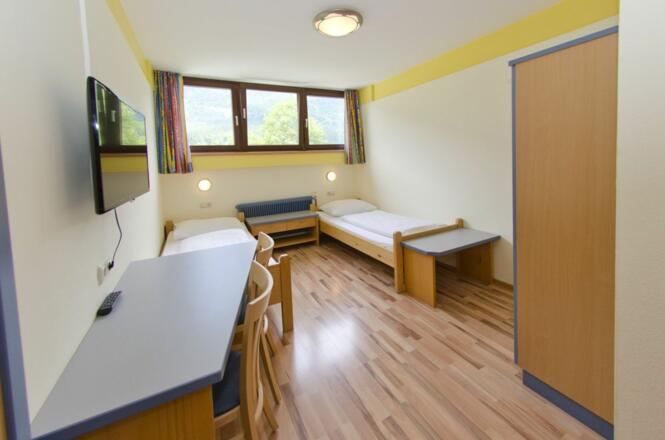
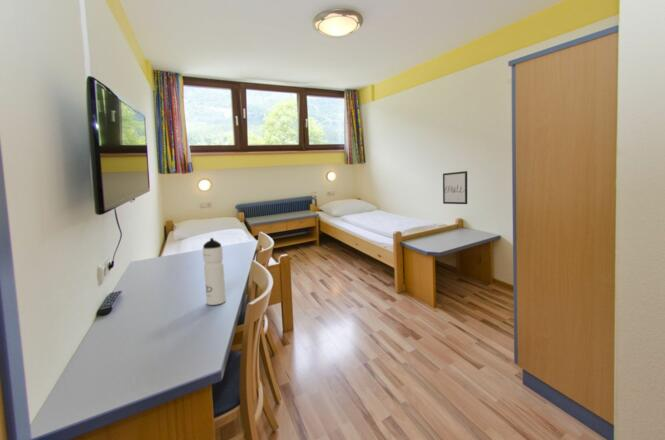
+ wall art (454, 188)
+ water bottle (214, 270)
